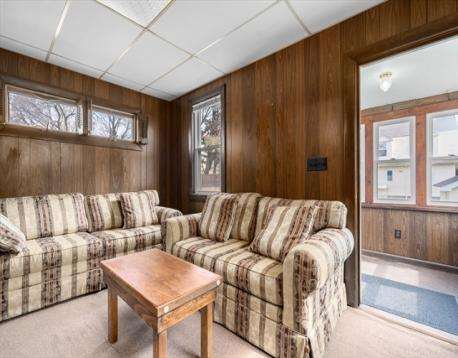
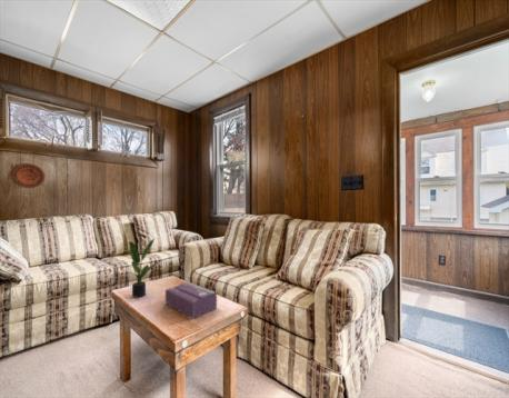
+ potted plant (144, 266)
+ tissue box (190, 298)
+ decorative plate (28, 176)
